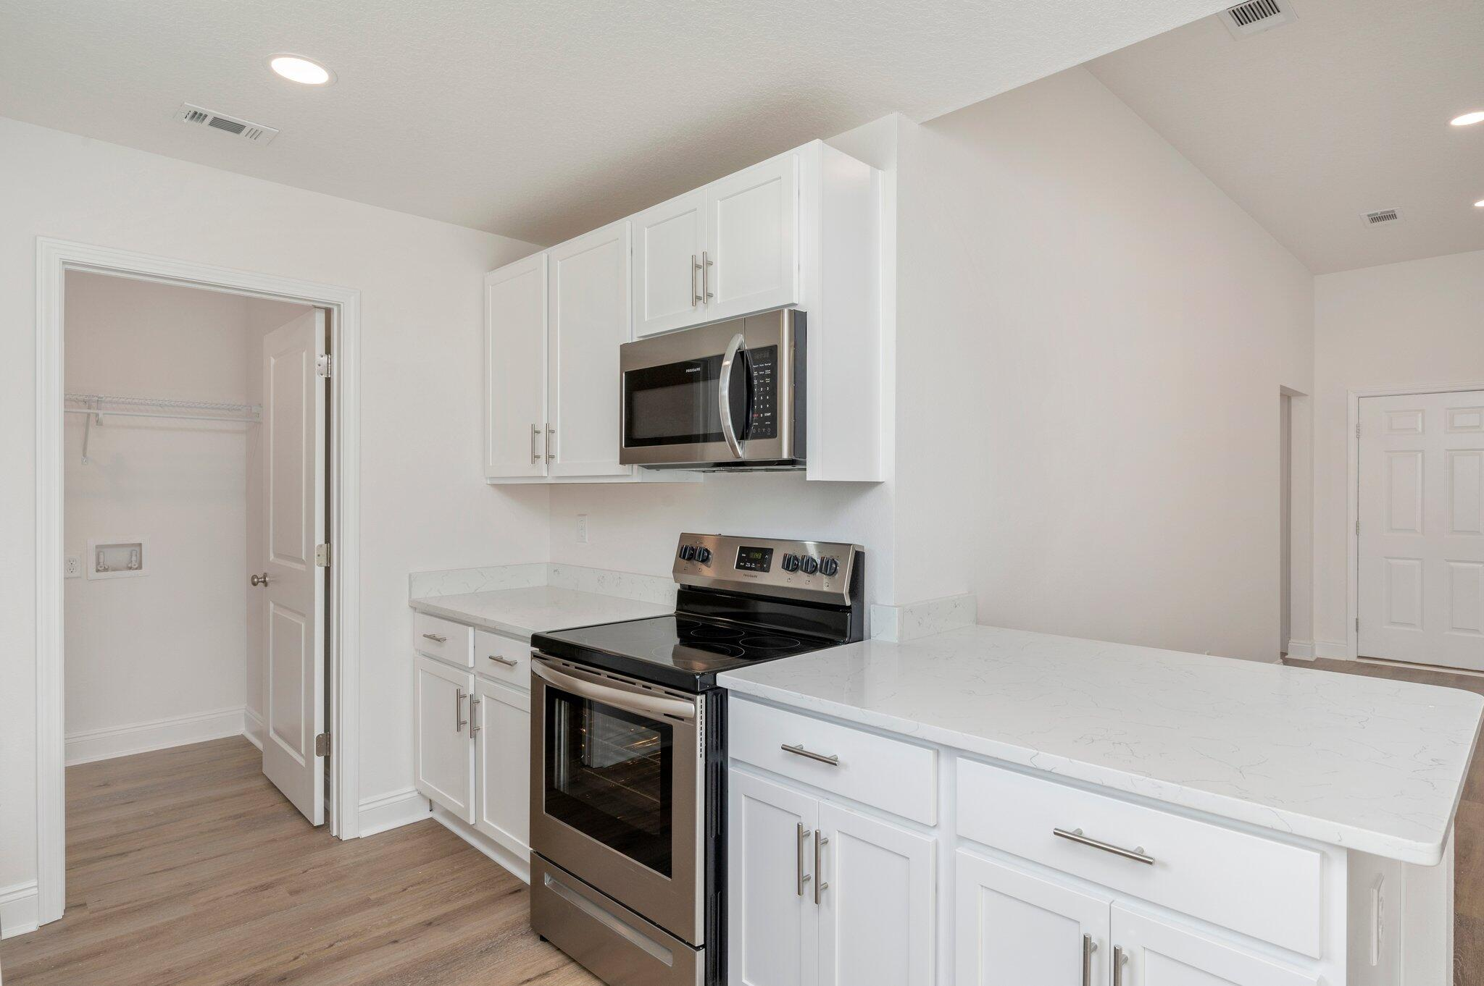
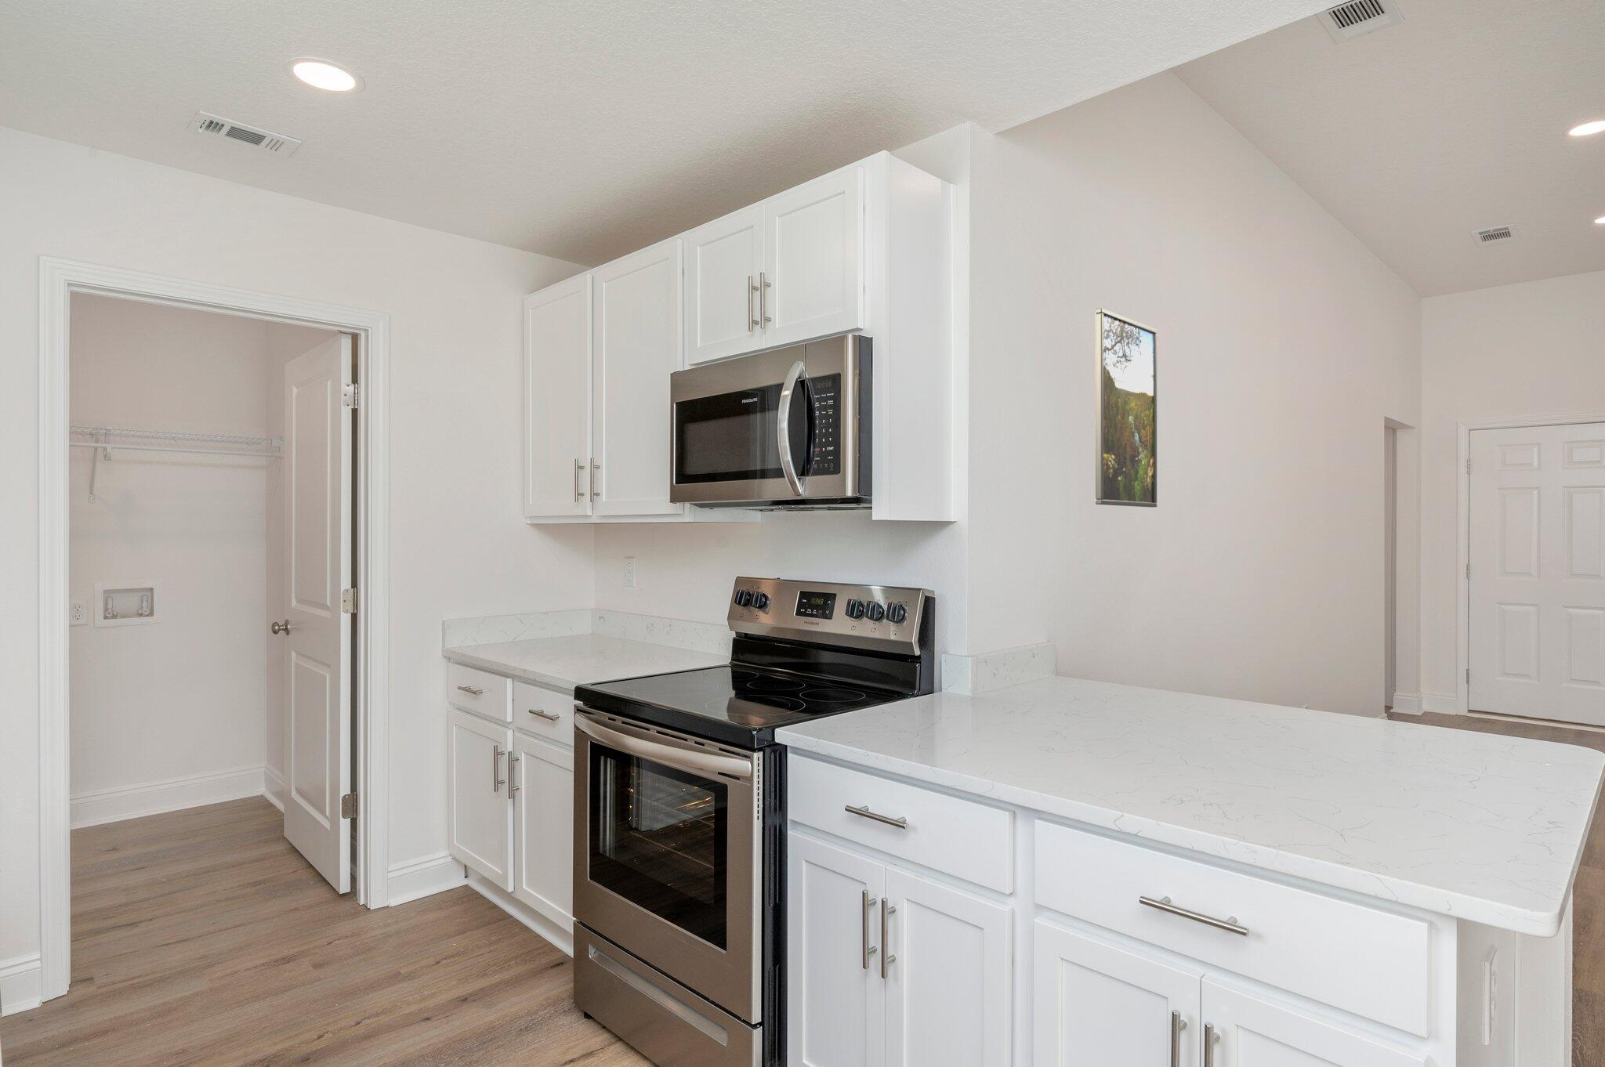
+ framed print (1126, 412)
